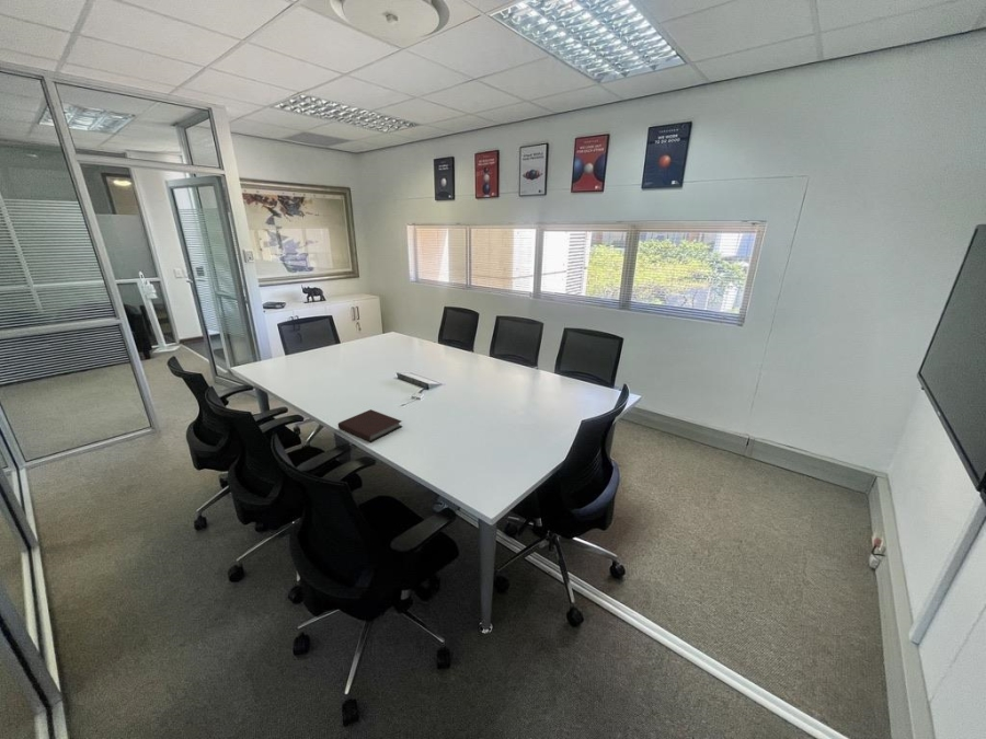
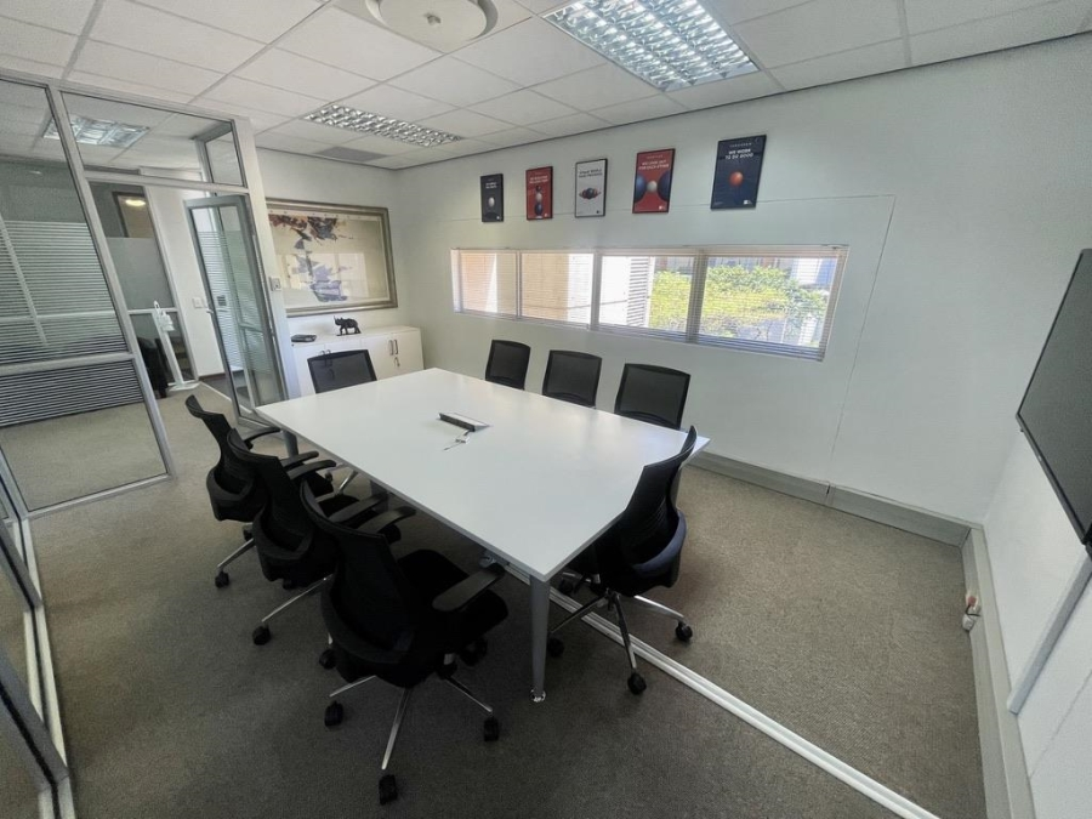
- notebook (370, 424)
